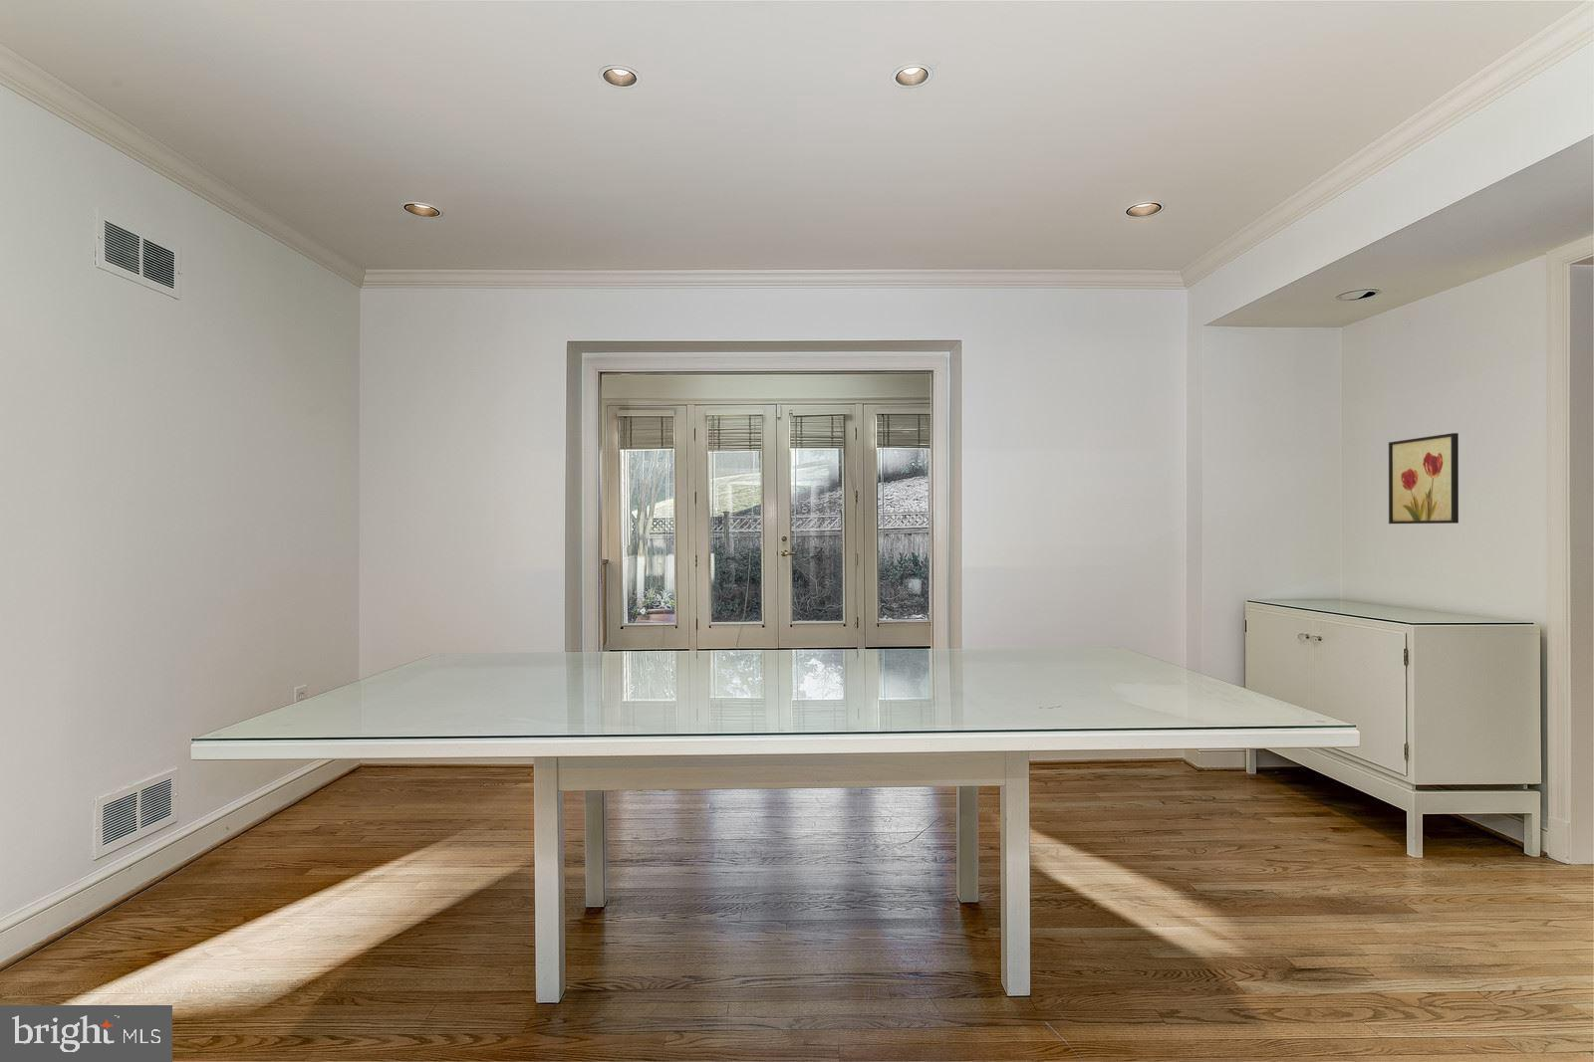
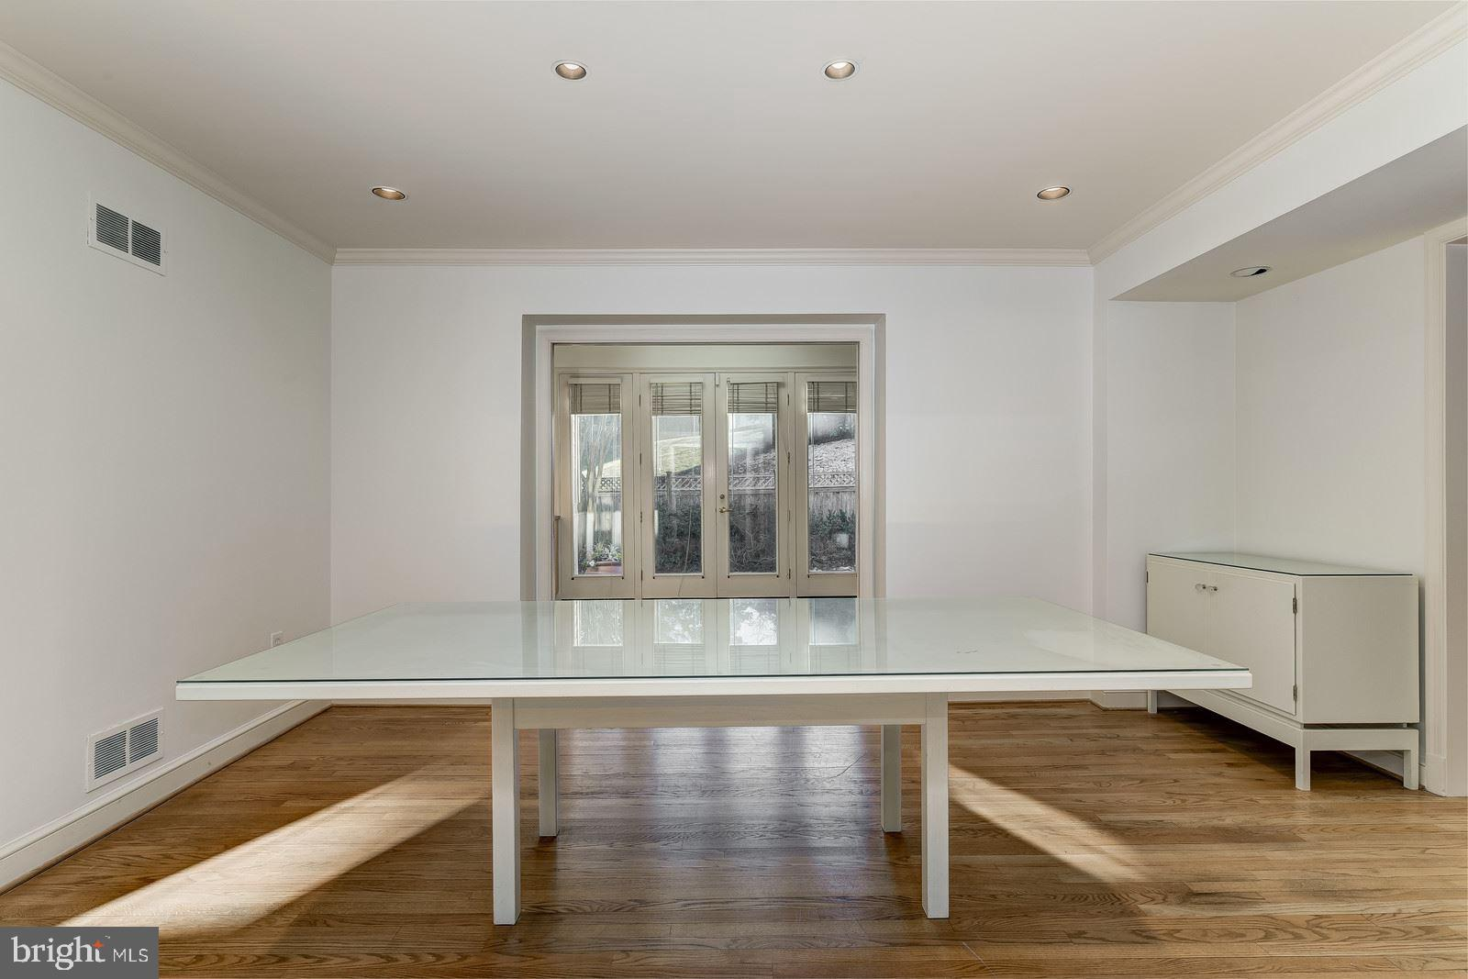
- wall art (1423, 480)
